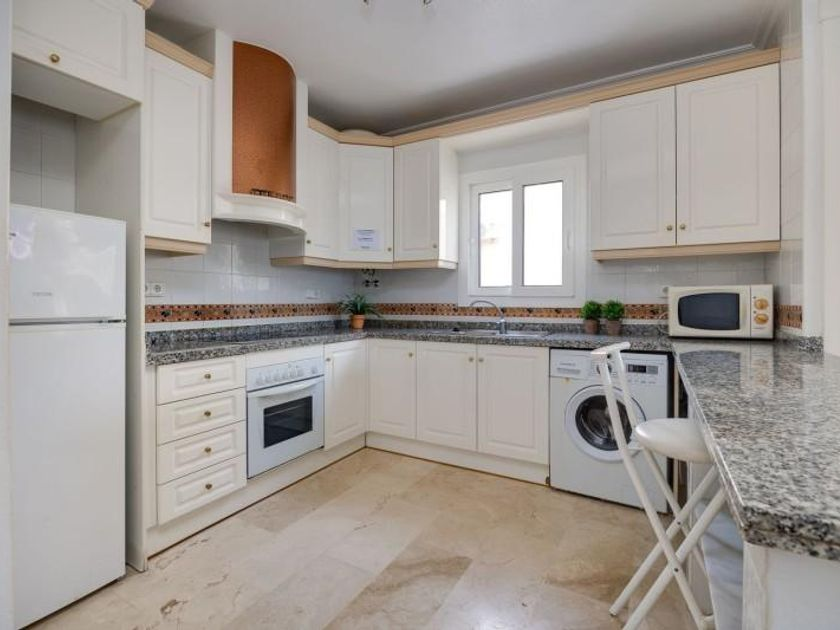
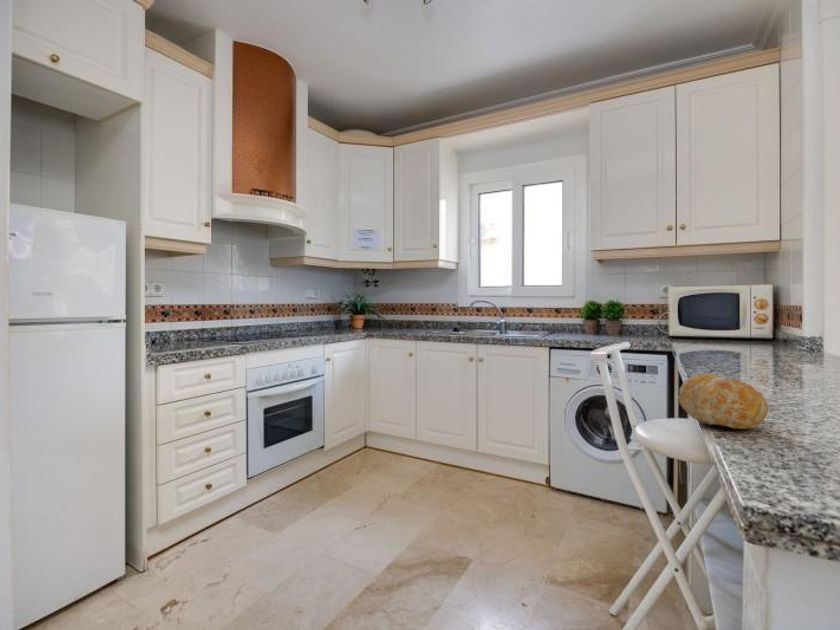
+ fruit (720, 399)
